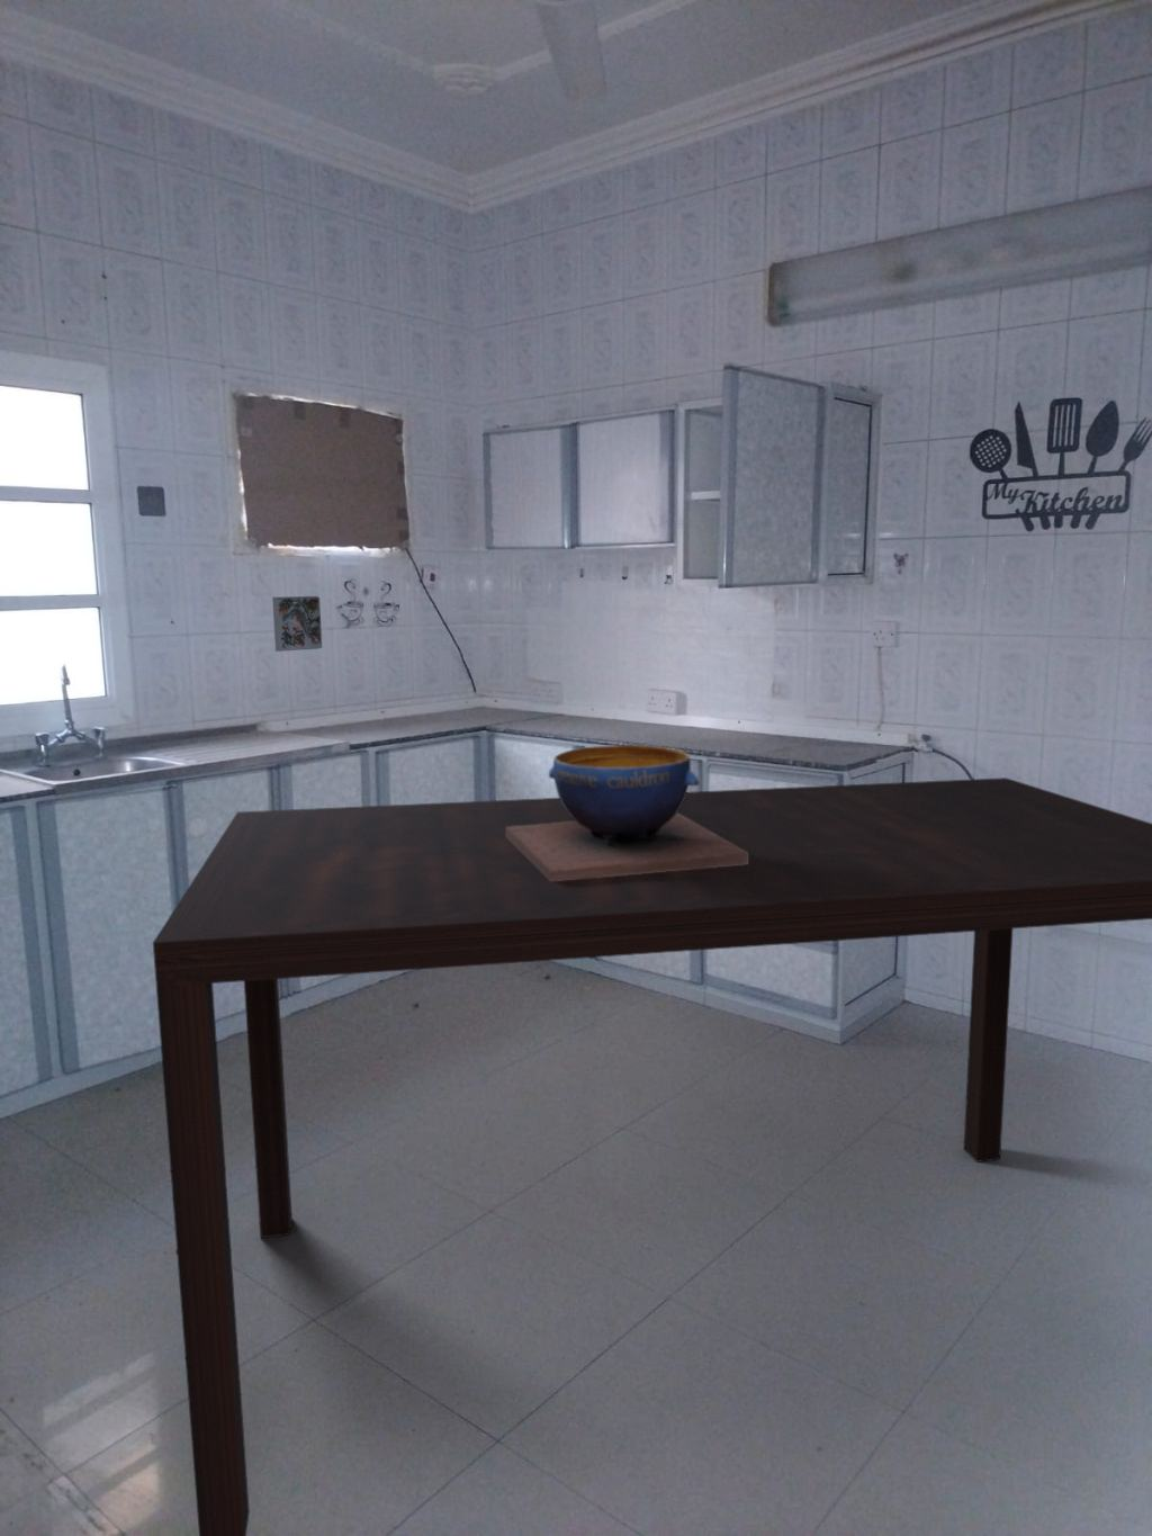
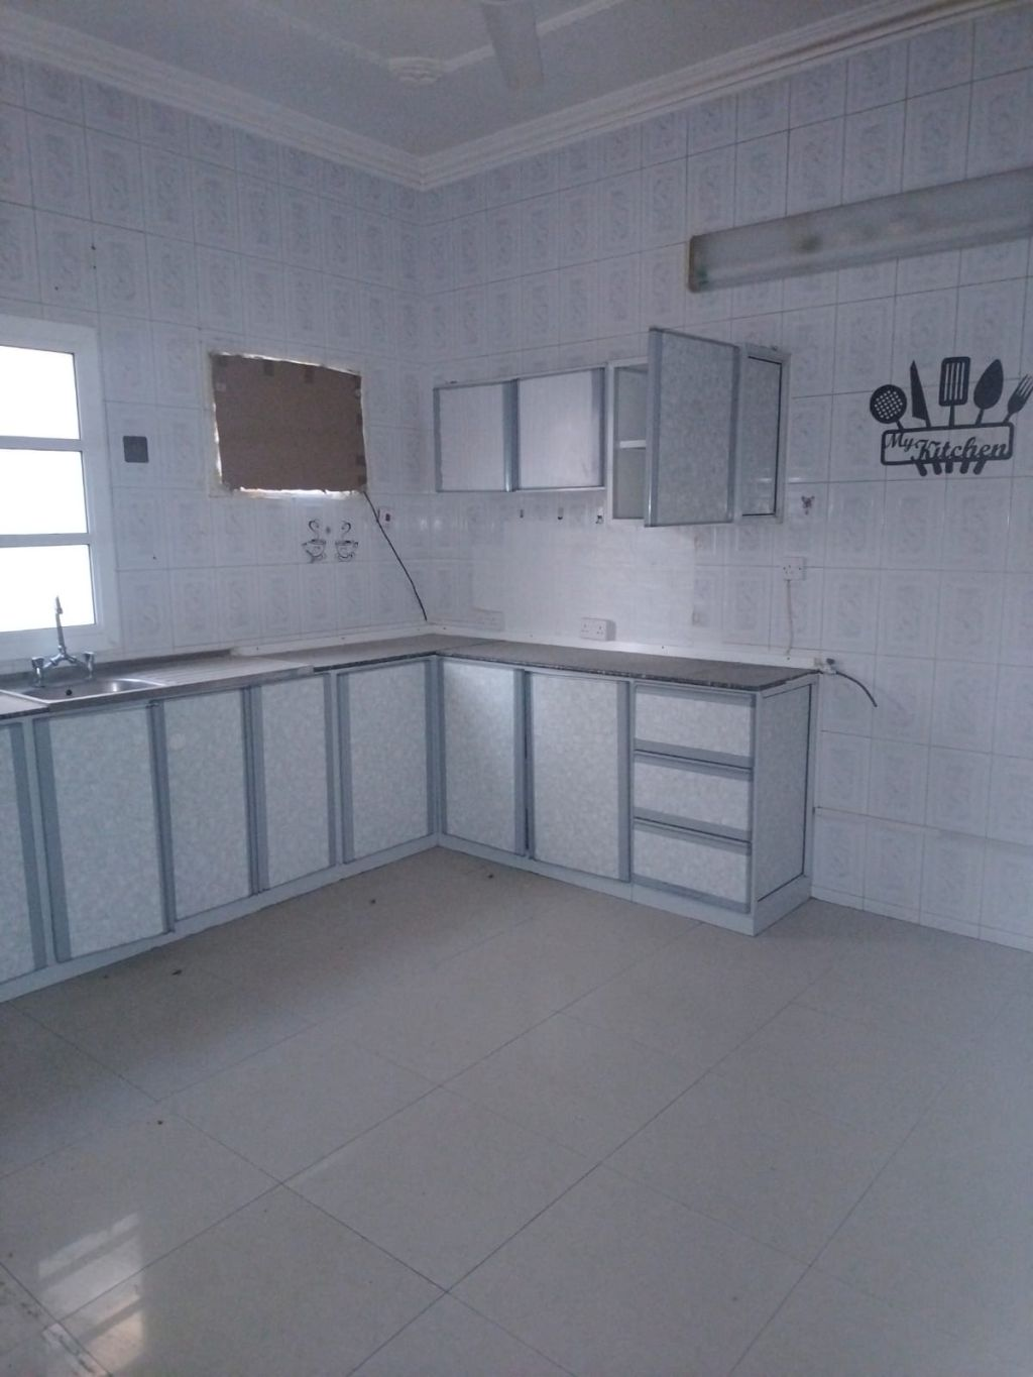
- decorative tile (298, 623)
- decorative bowl (620, 801)
- dining table (680, 951)
